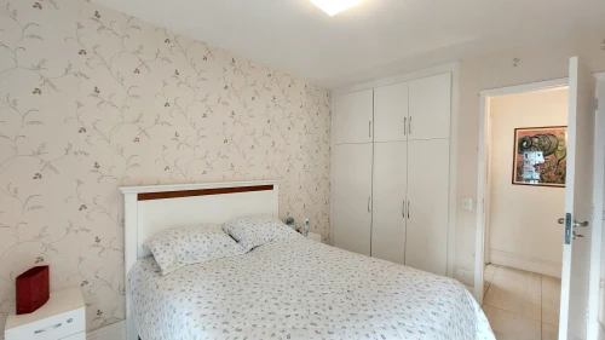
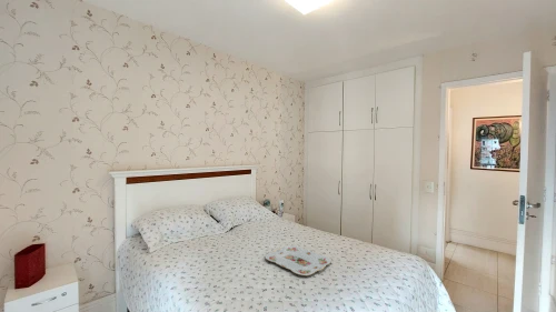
+ serving tray (297, 259)
